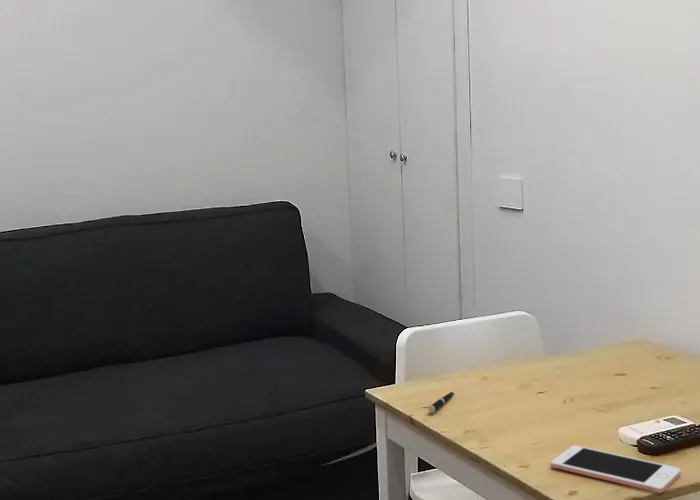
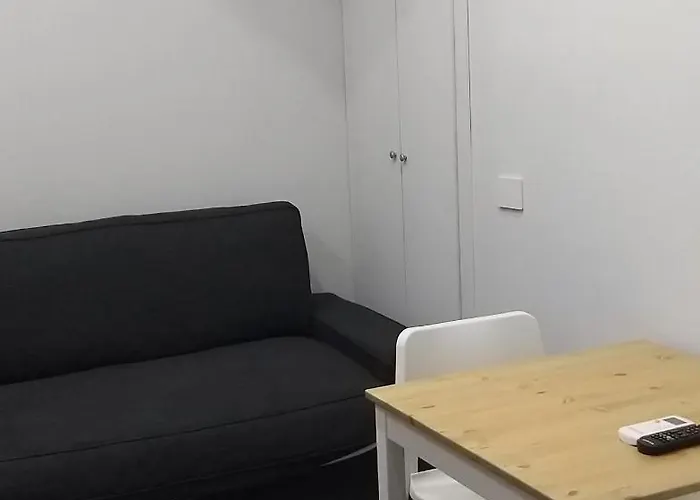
- cell phone (614, 467)
- pen (443, 399)
